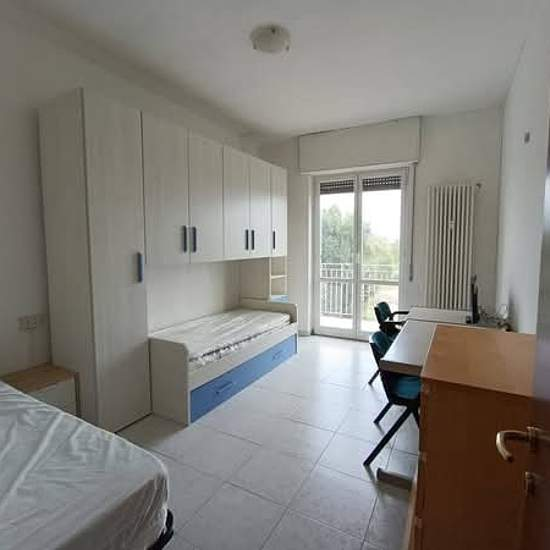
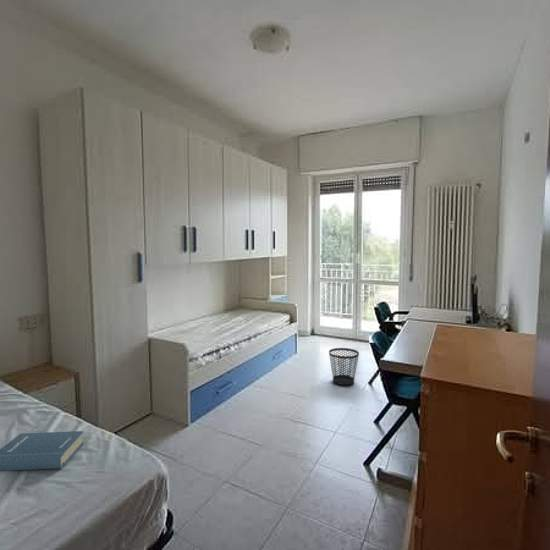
+ hardback book (39, 450)
+ wastebasket (343, 366)
